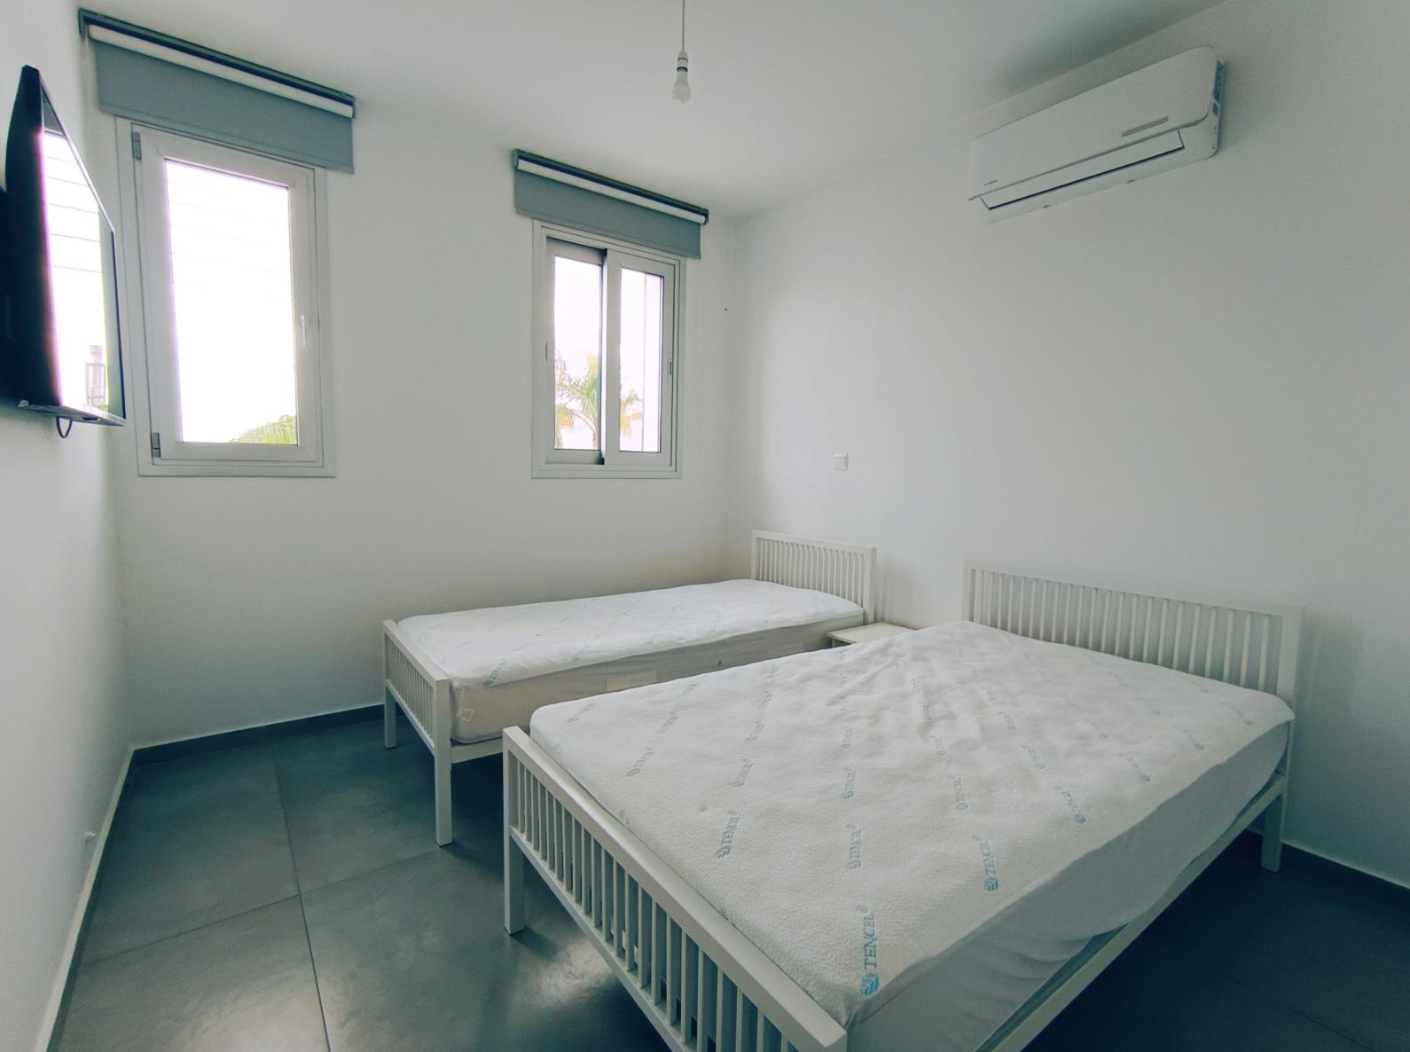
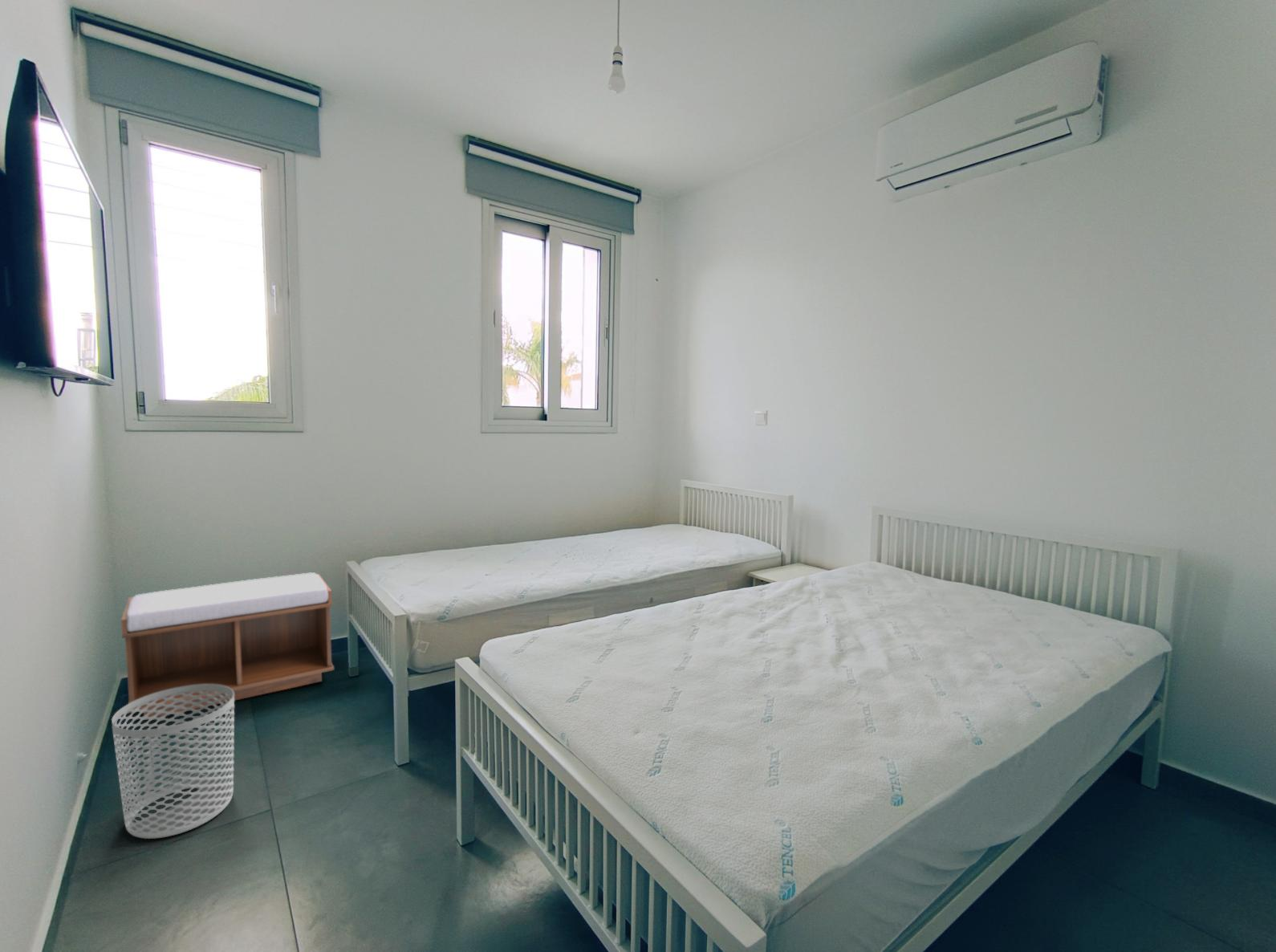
+ bench (235, 637)
+ waste bin (178, 758)
